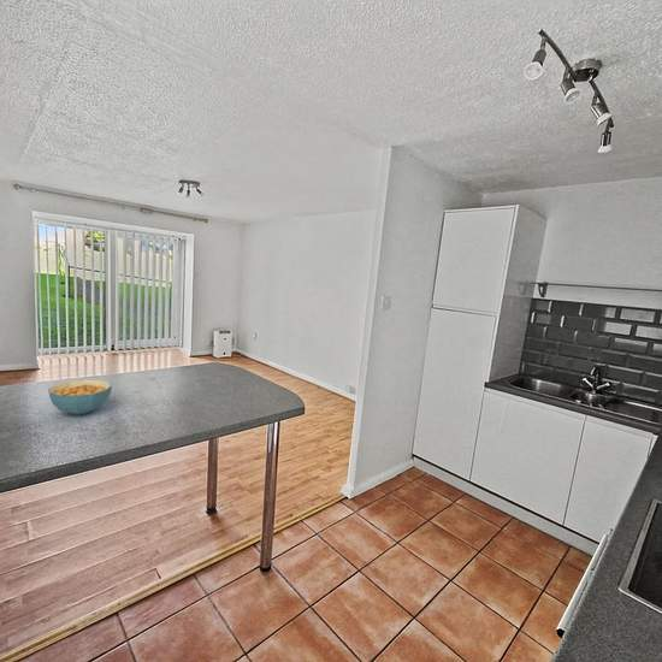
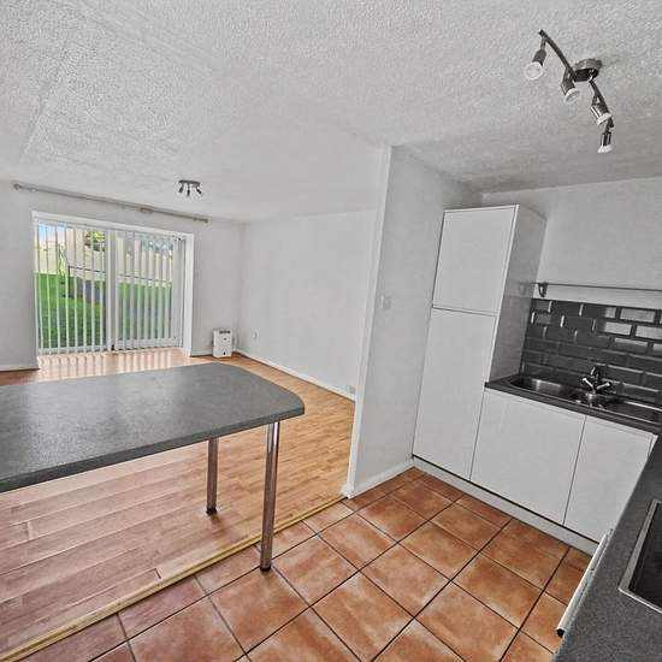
- cereal bowl (81, 398)
